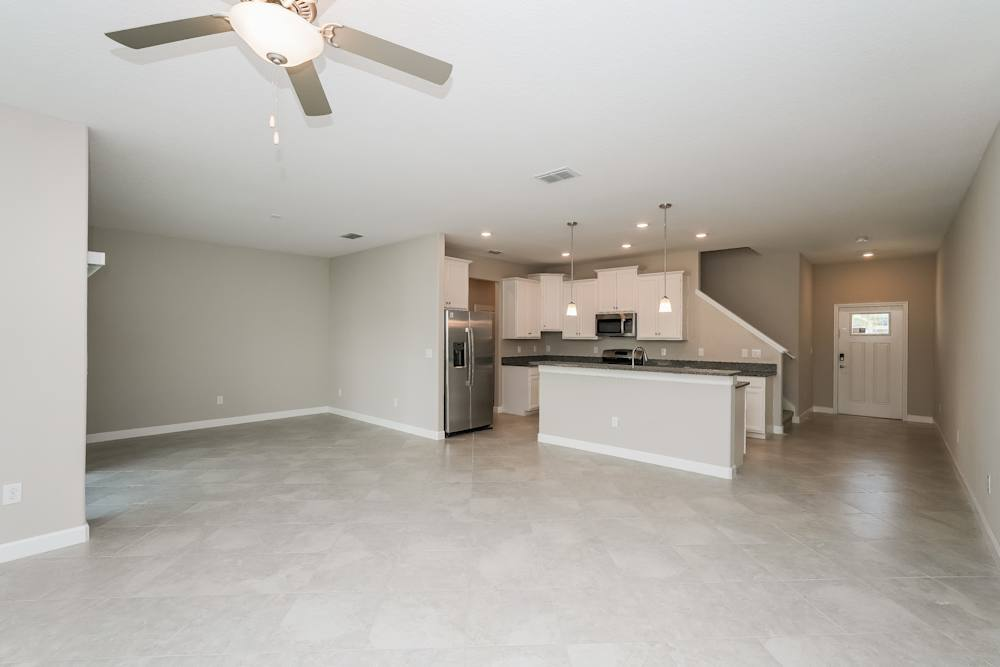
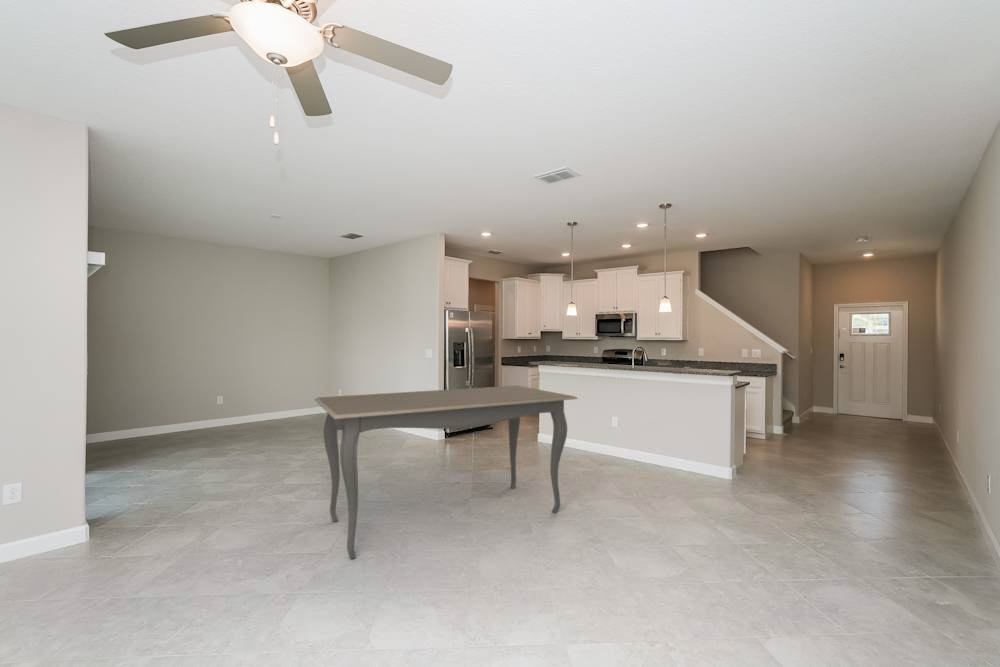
+ dining table (447, 428)
